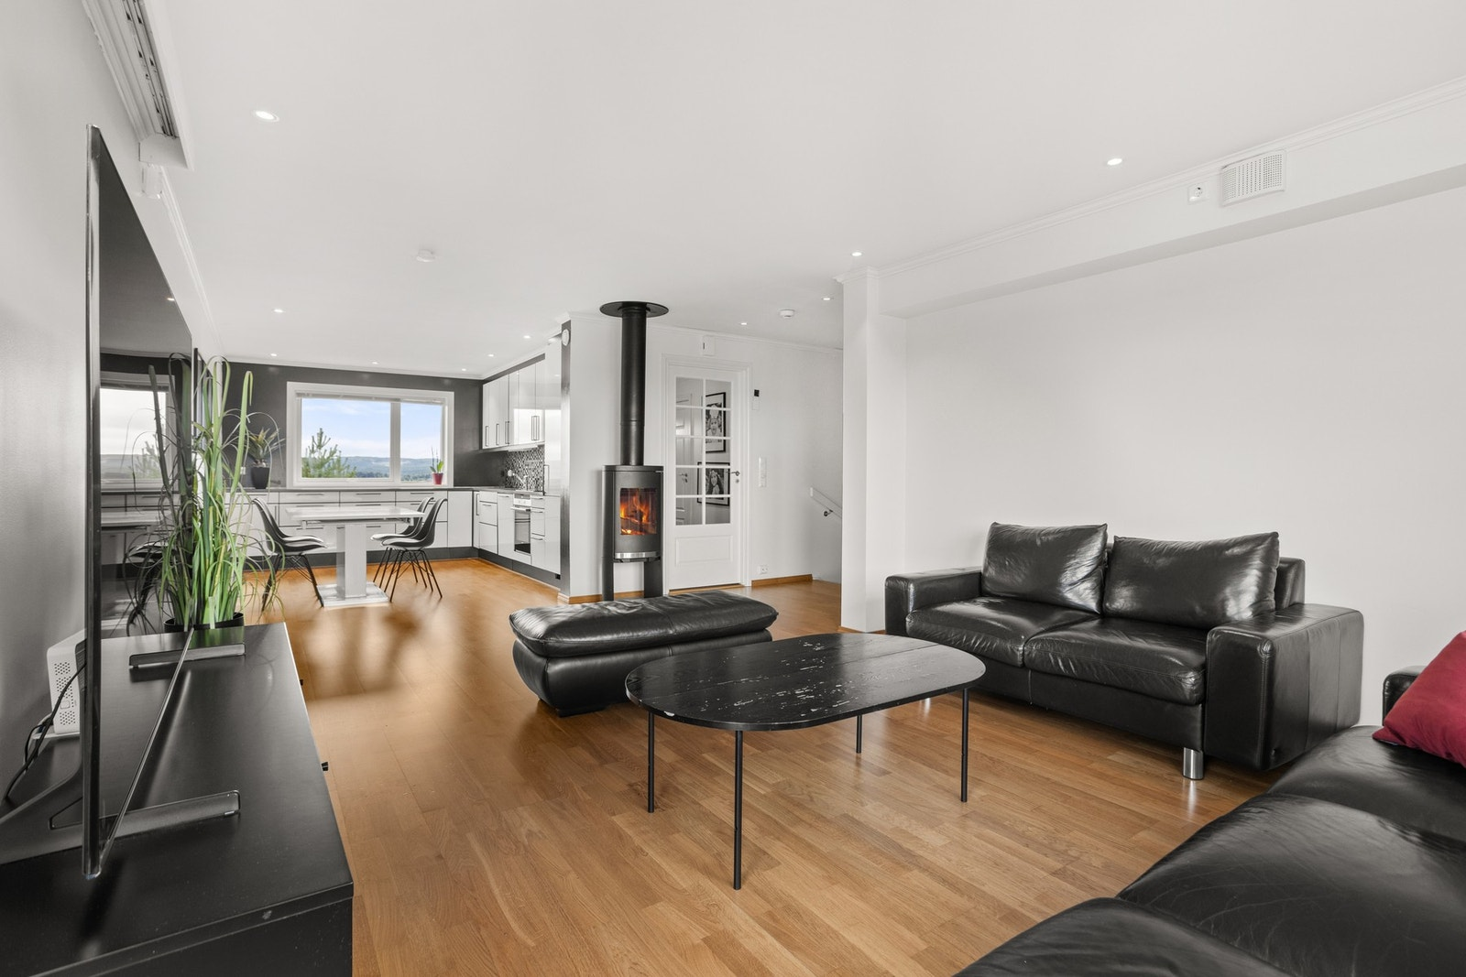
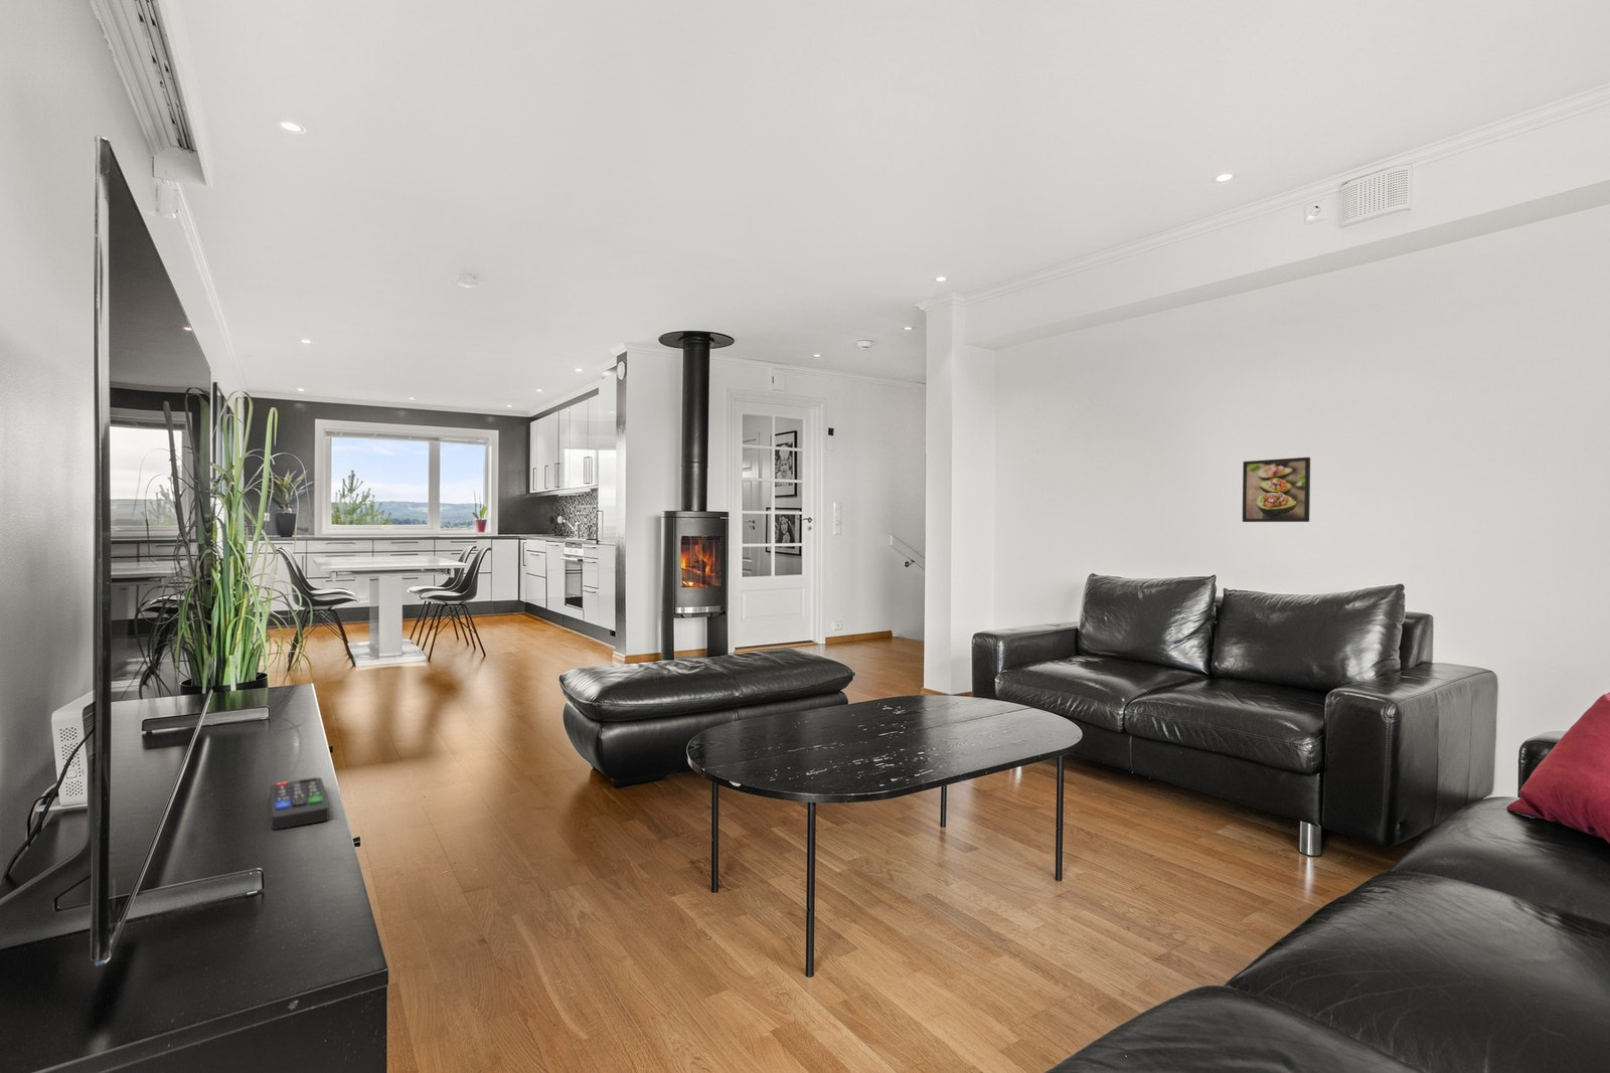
+ remote control (298, 800)
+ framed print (1275, 490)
